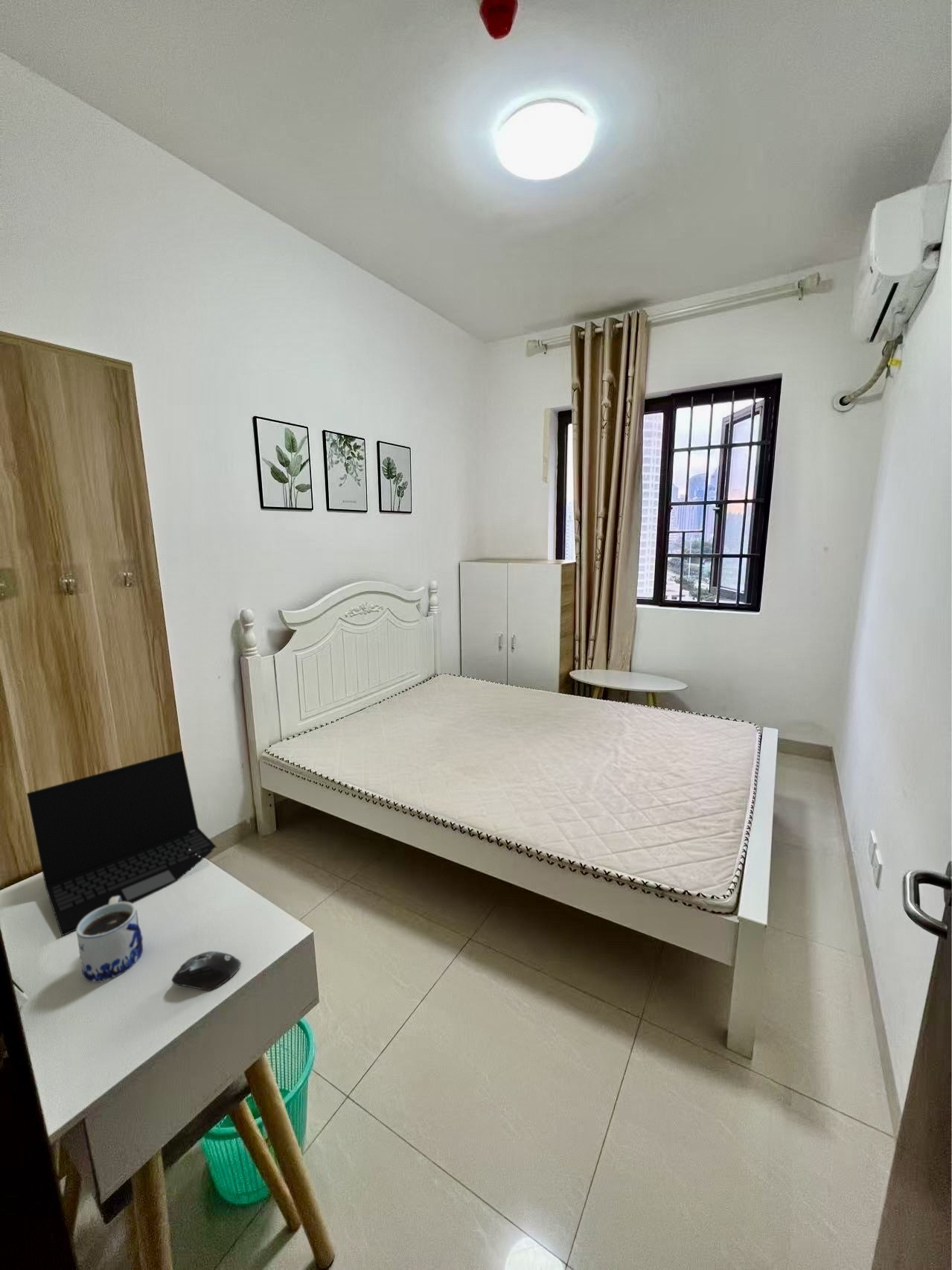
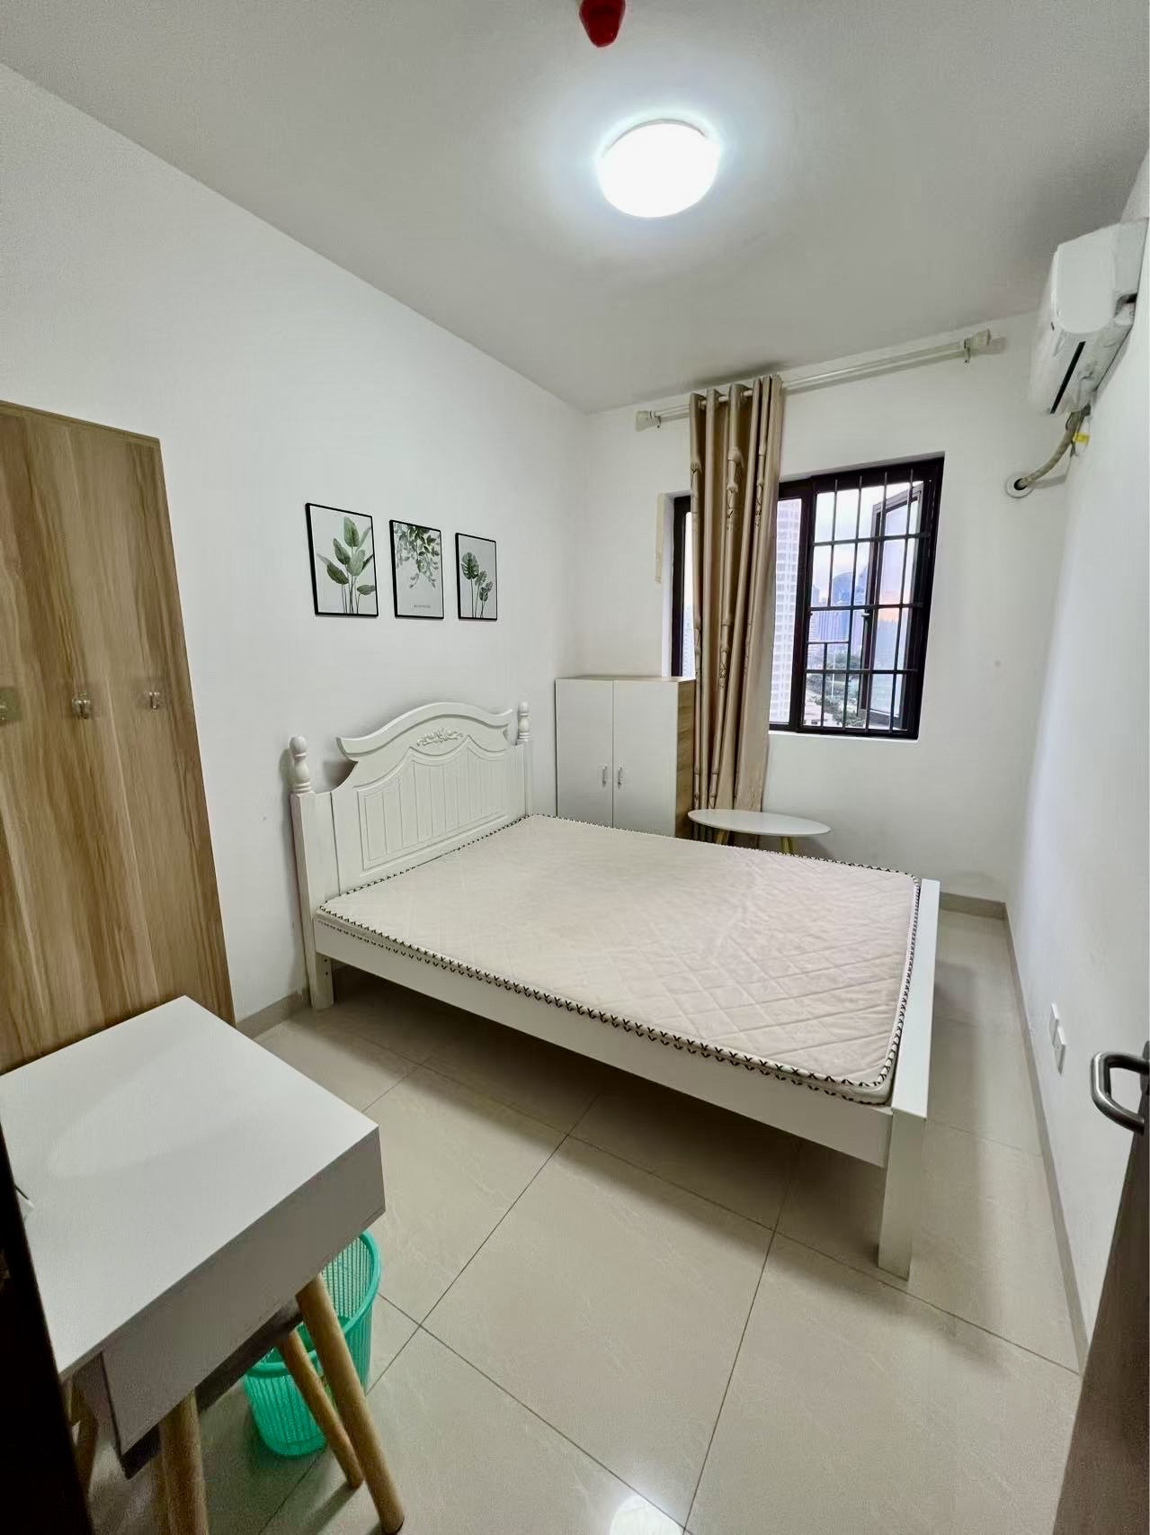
- laptop (131, 829)
- computer mouse (206, 966)
- mug (111, 936)
